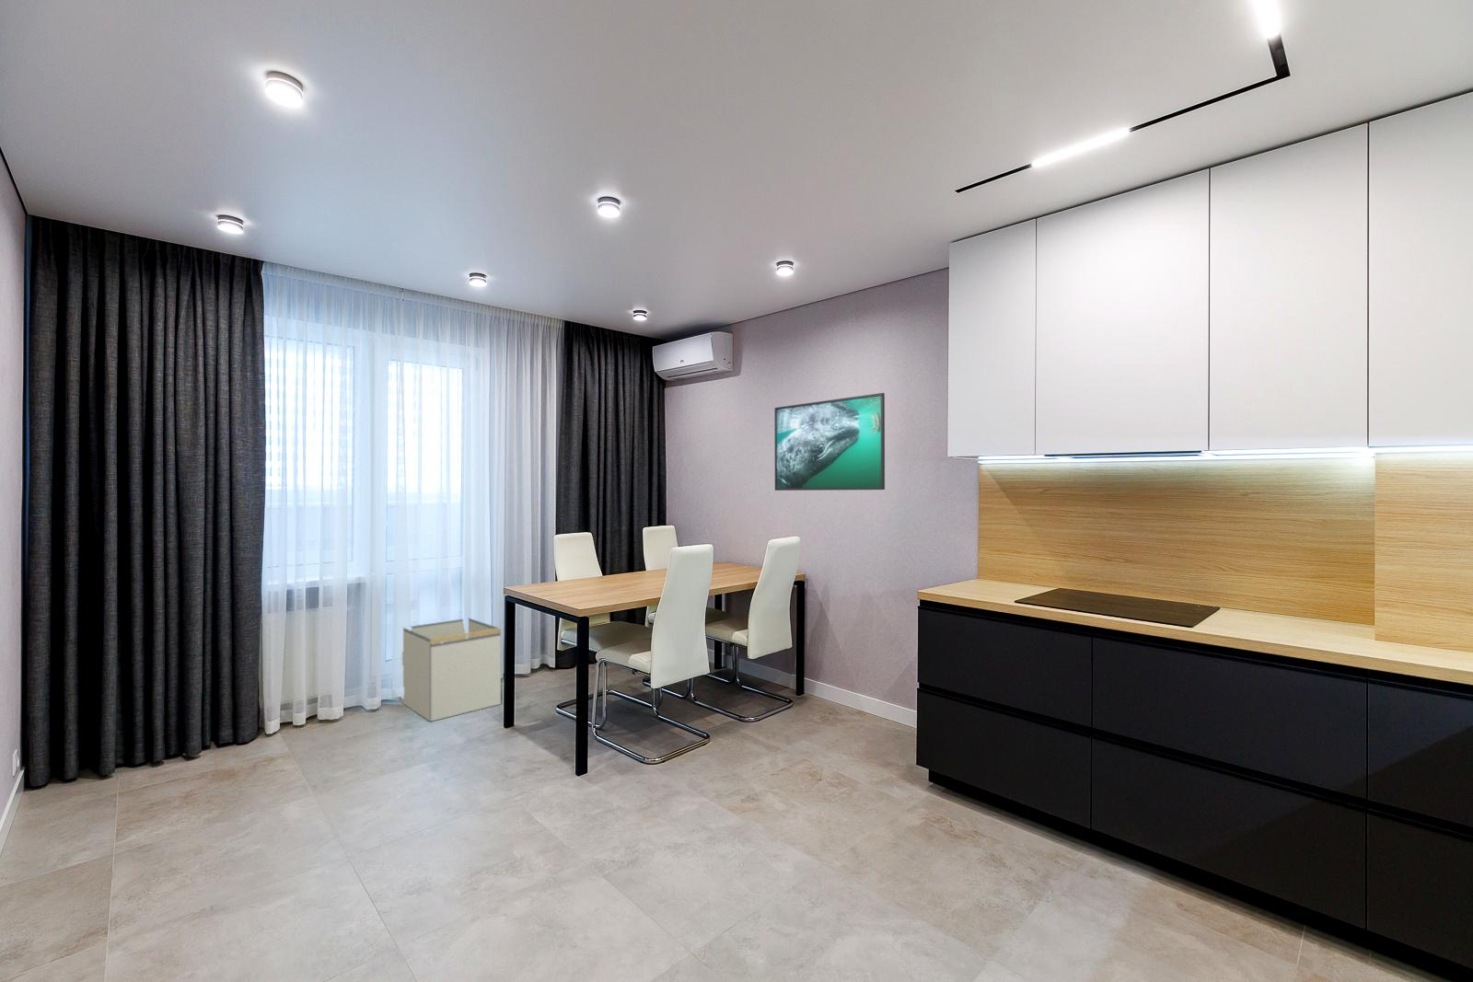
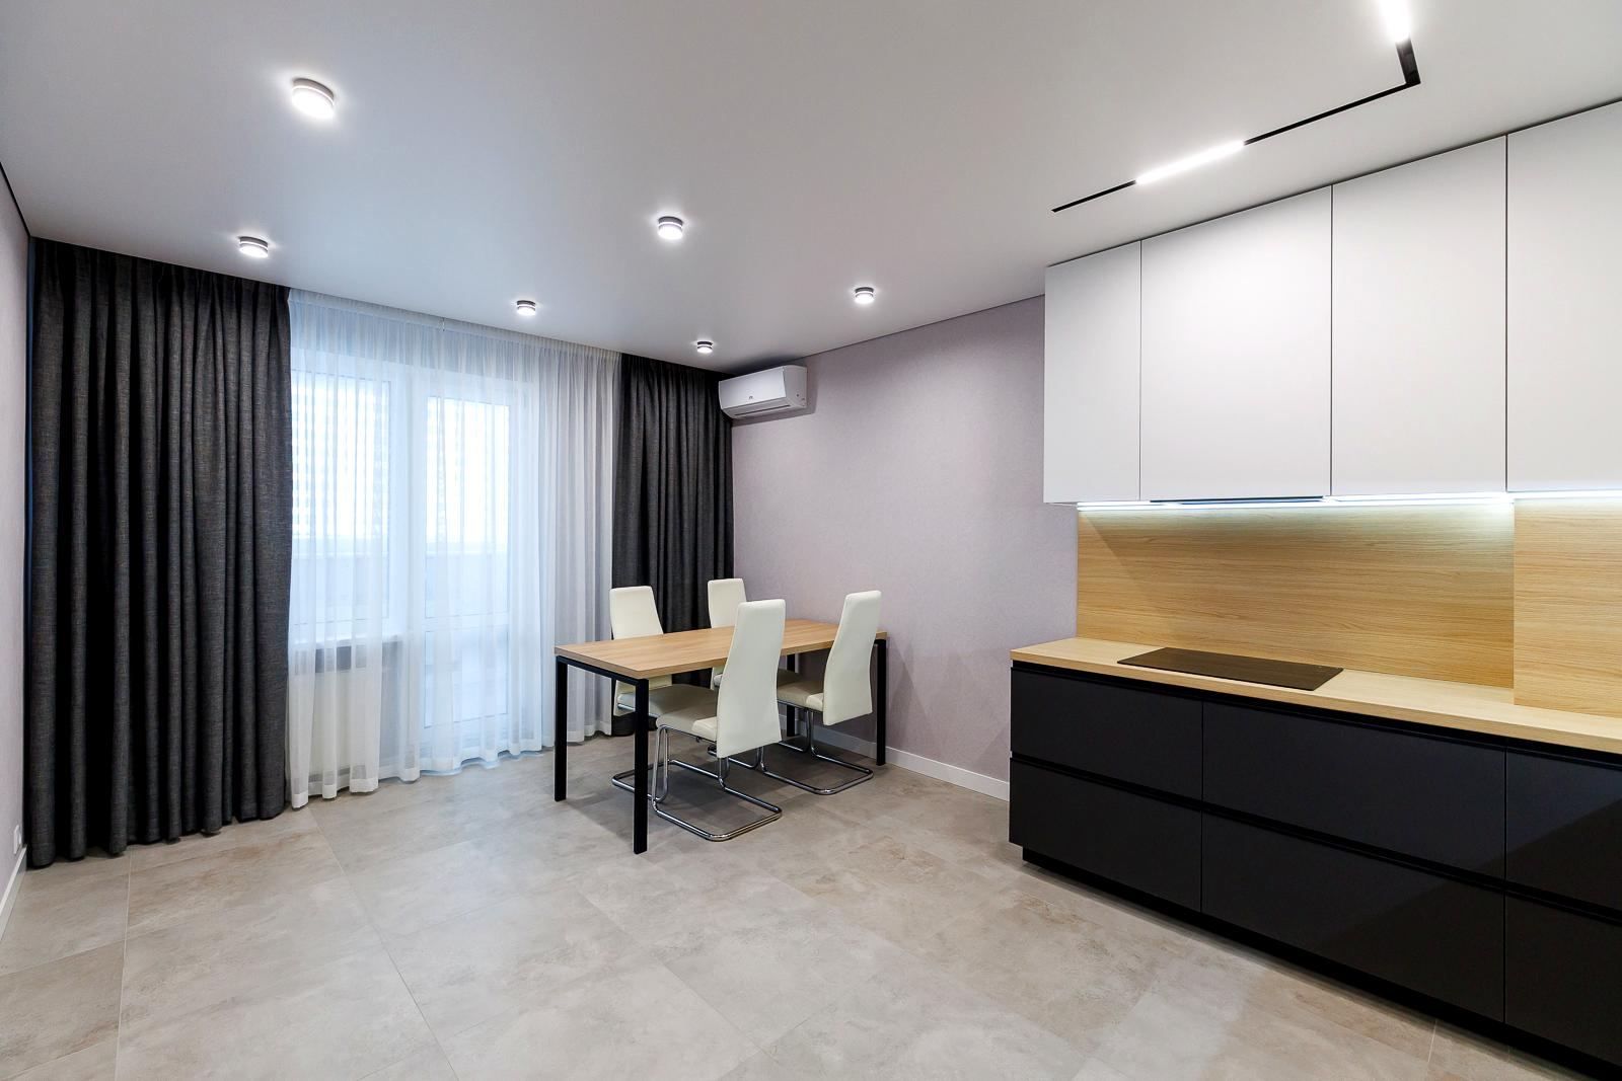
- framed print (825, 445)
- storage bin (452, 664)
